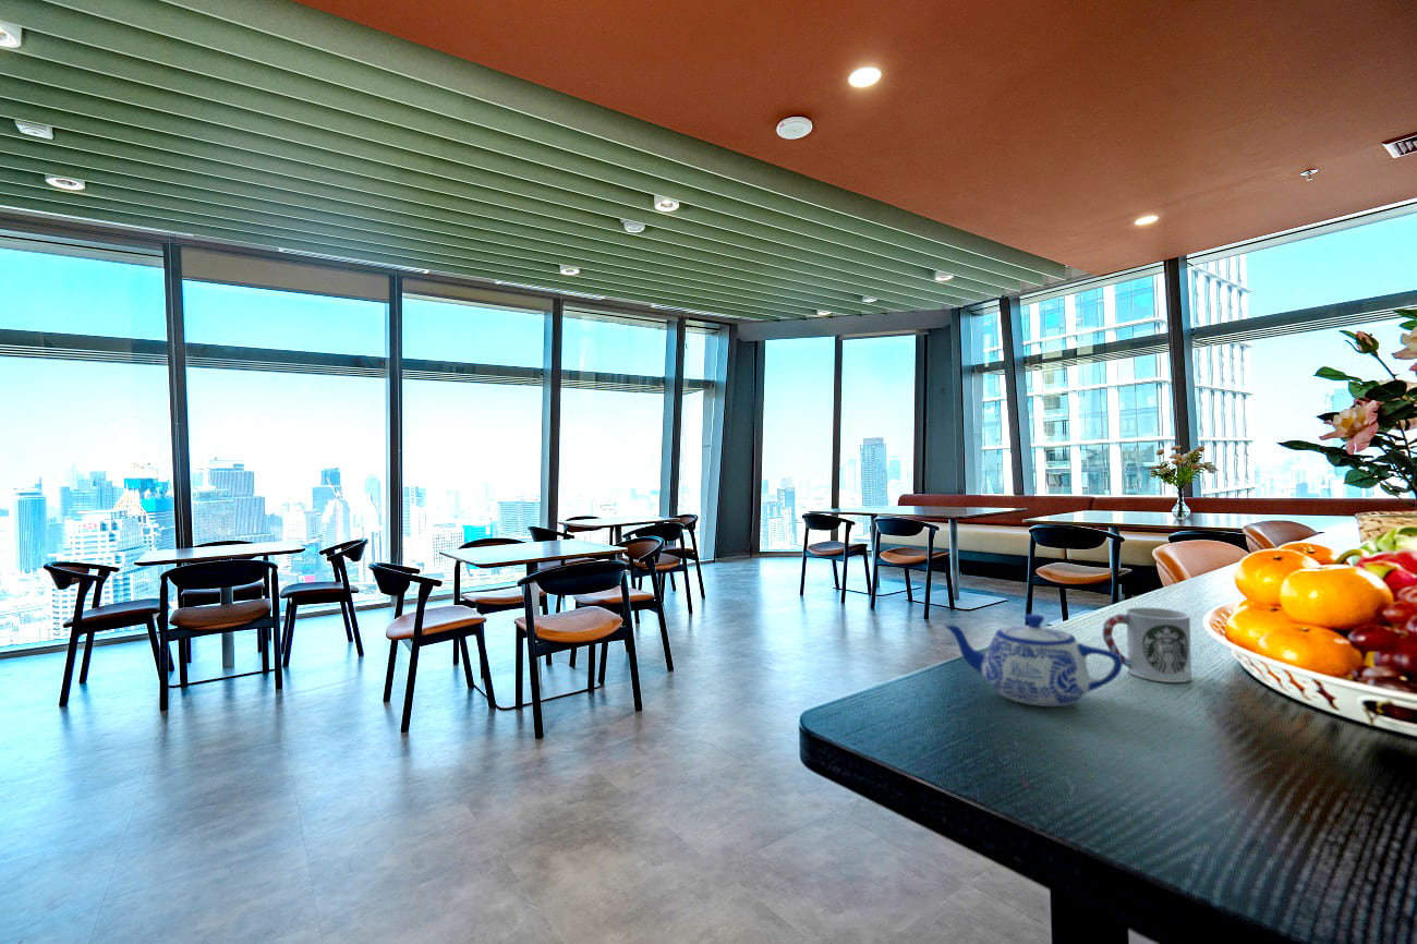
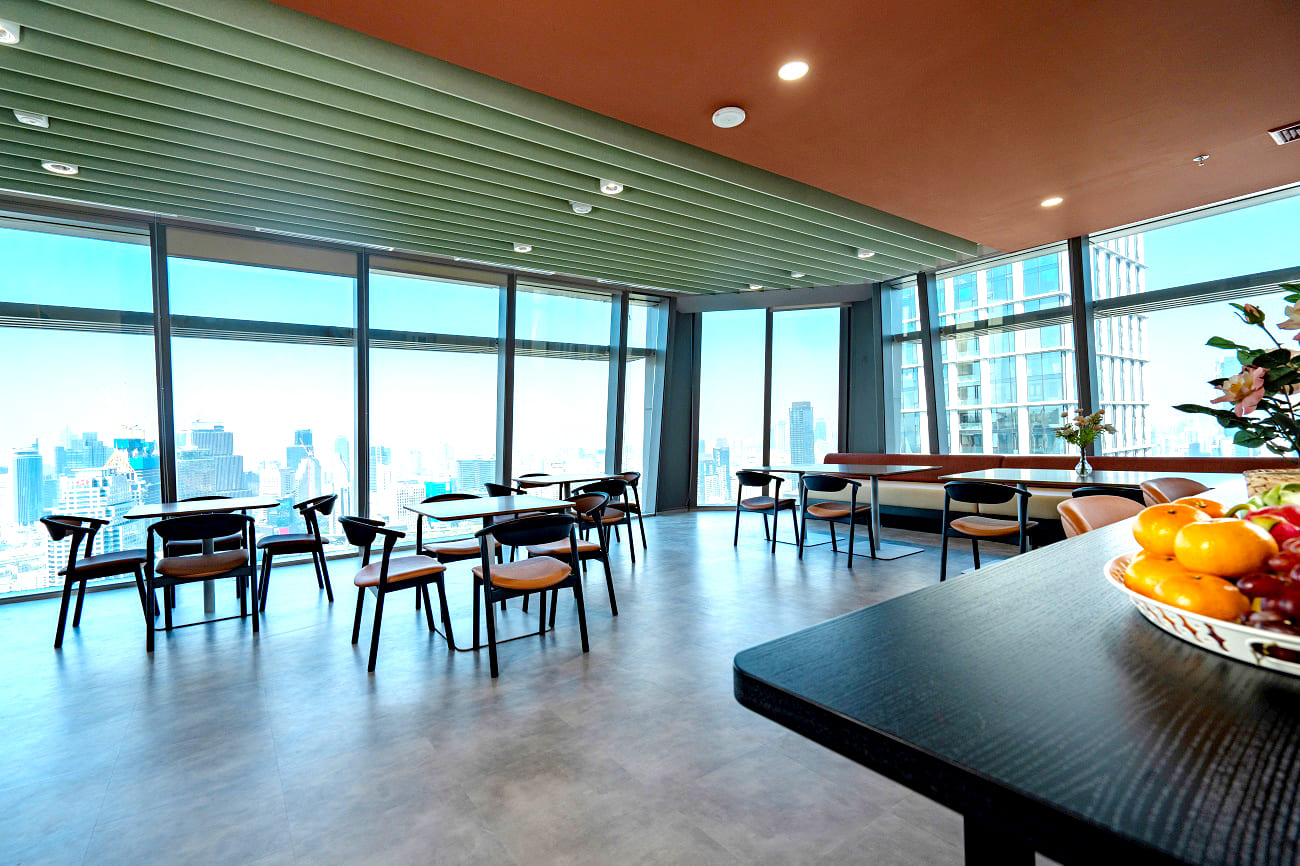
- teapot (1026, 654)
- cup (1144, 642)
